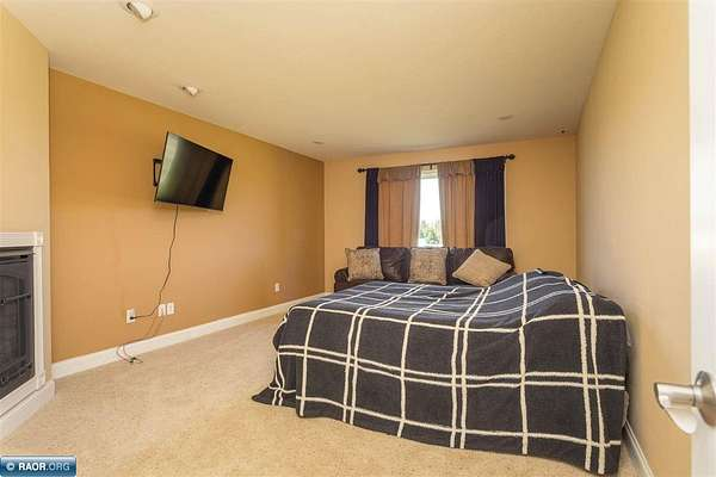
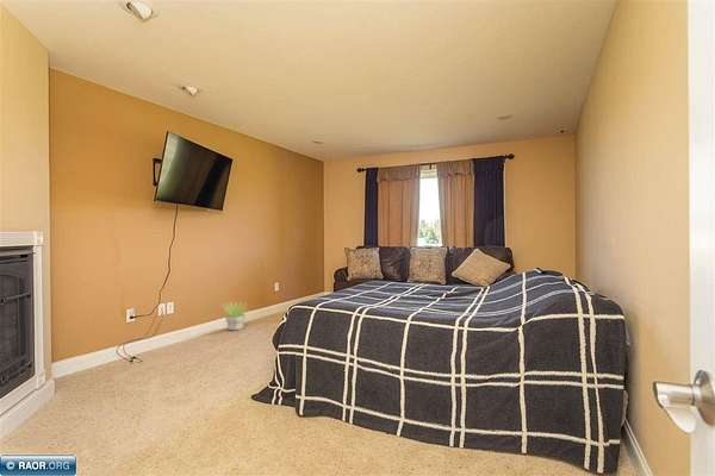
+ potted plant (235, 315)
